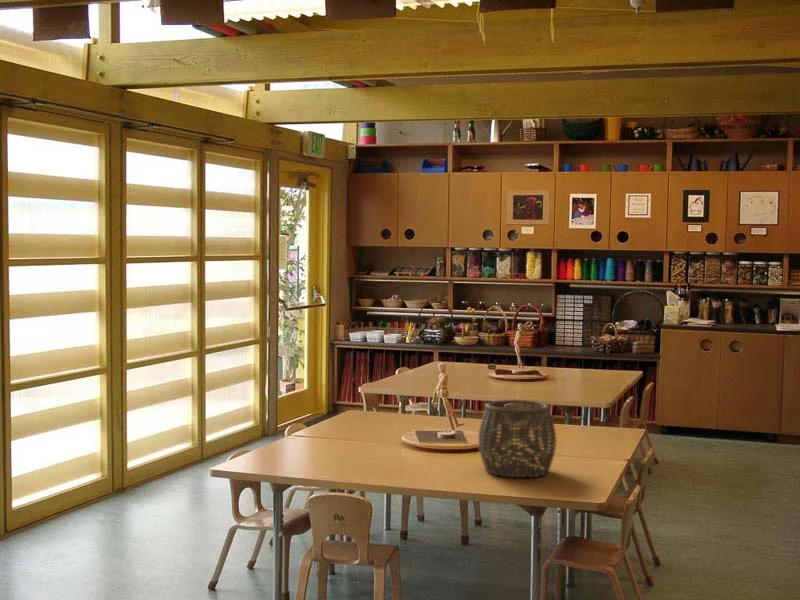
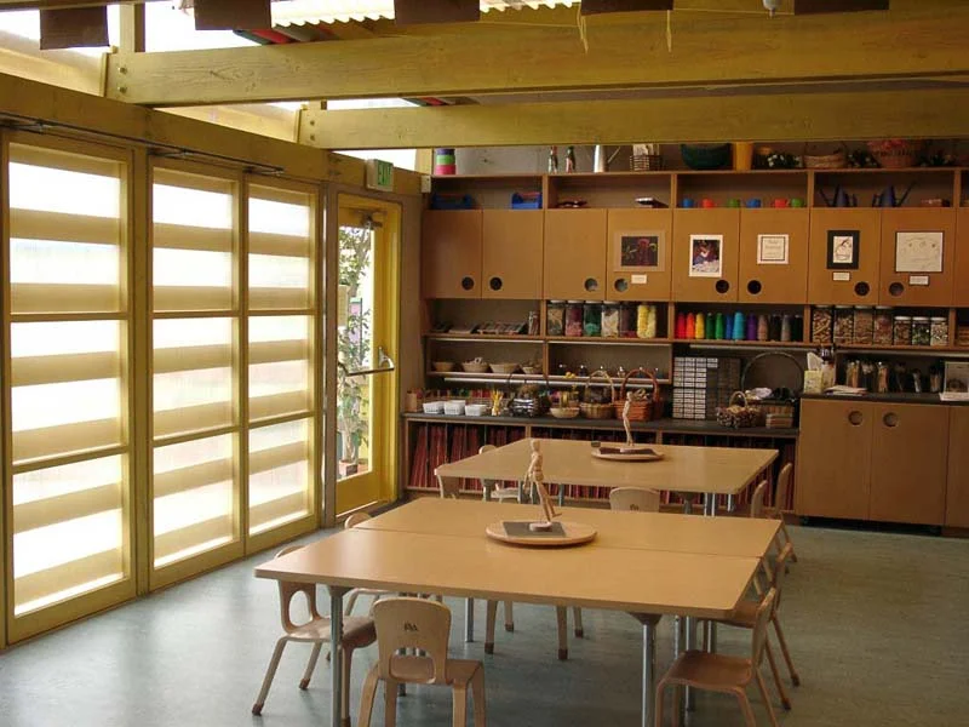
- woven basket (517, 438)
